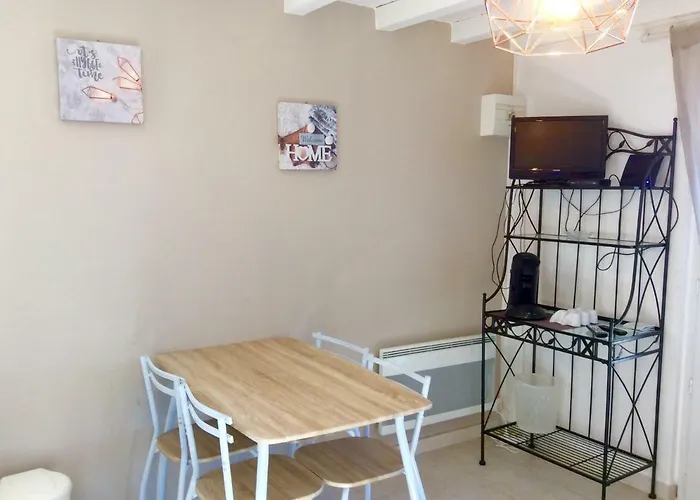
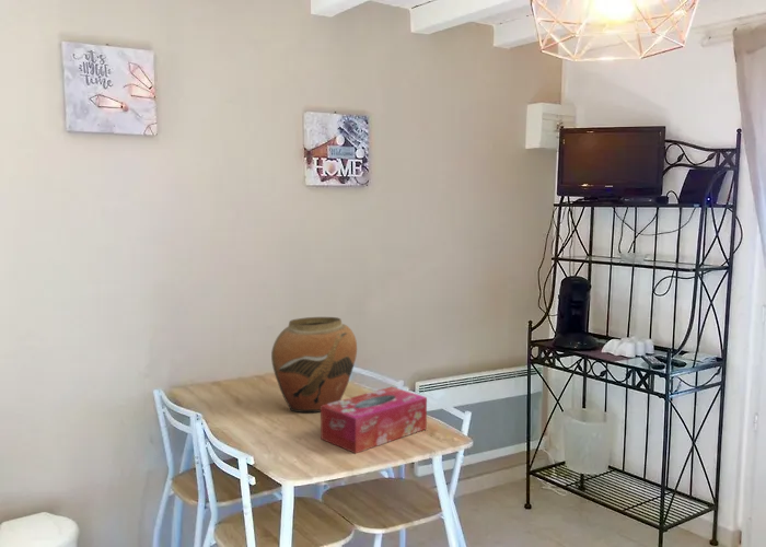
+ vase (315, 363)
+ tissue box (374, 417)
